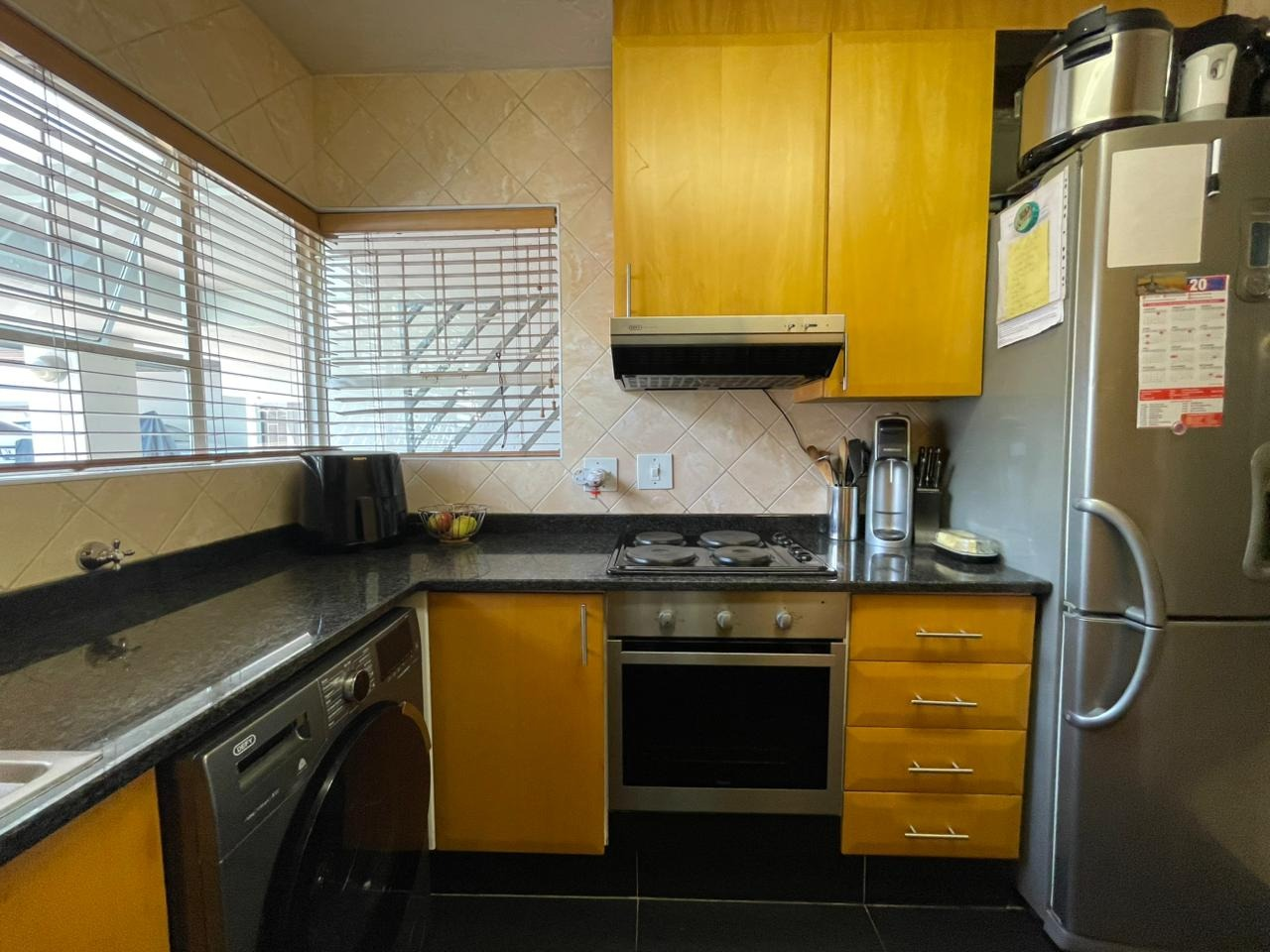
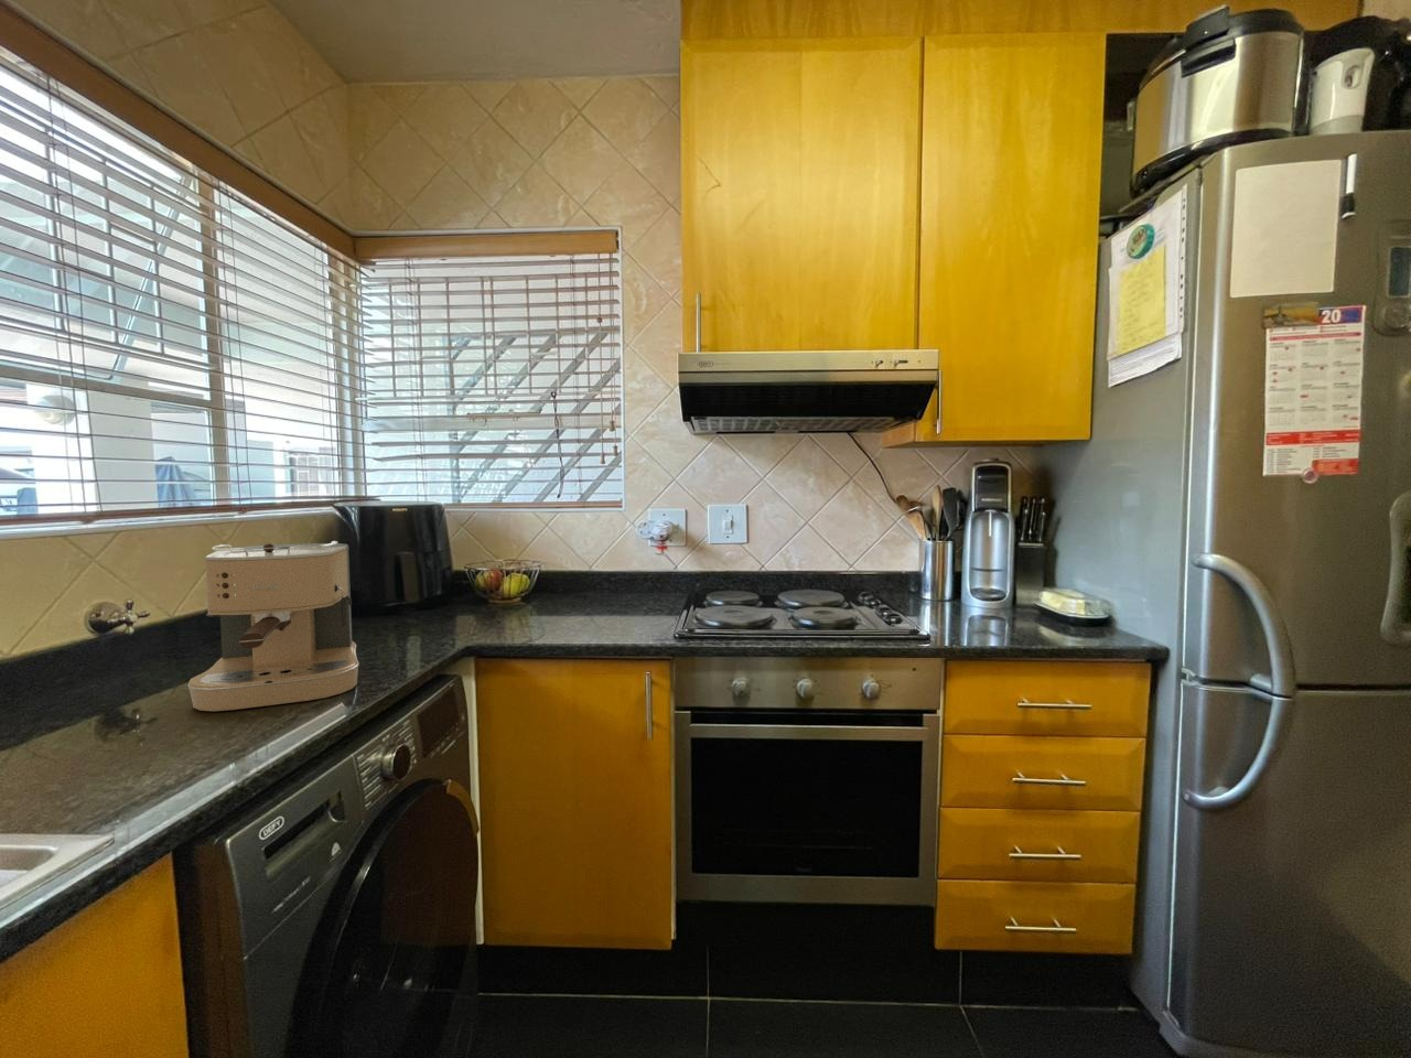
+ coffee maker (279, 615)
